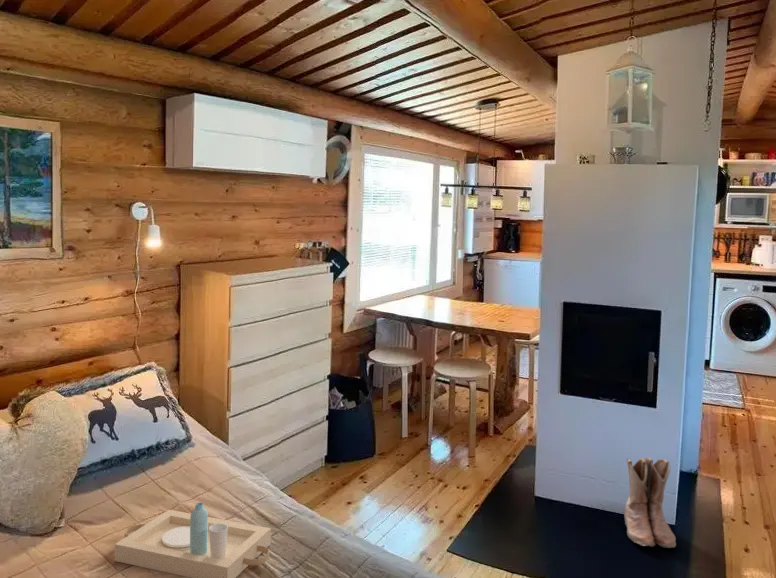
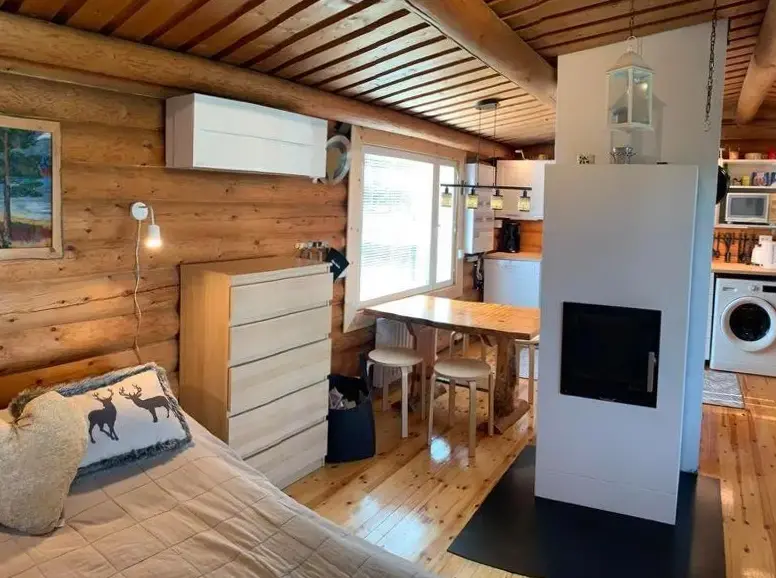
- boots (650, 498)
- serving tray (195, 523)
